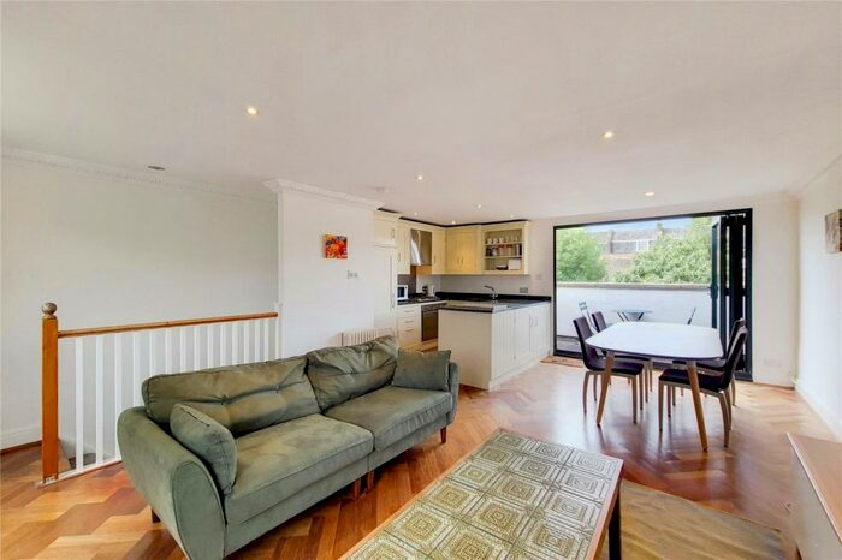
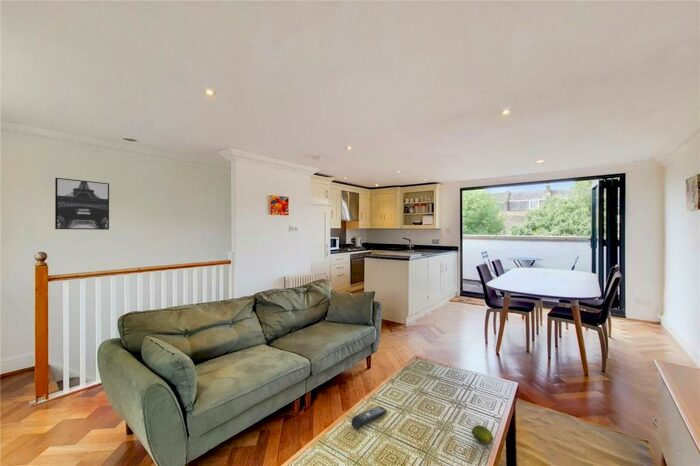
+ fruit (482, 434)
+ wall art (83, 205)
+ remote control (369, 416)
